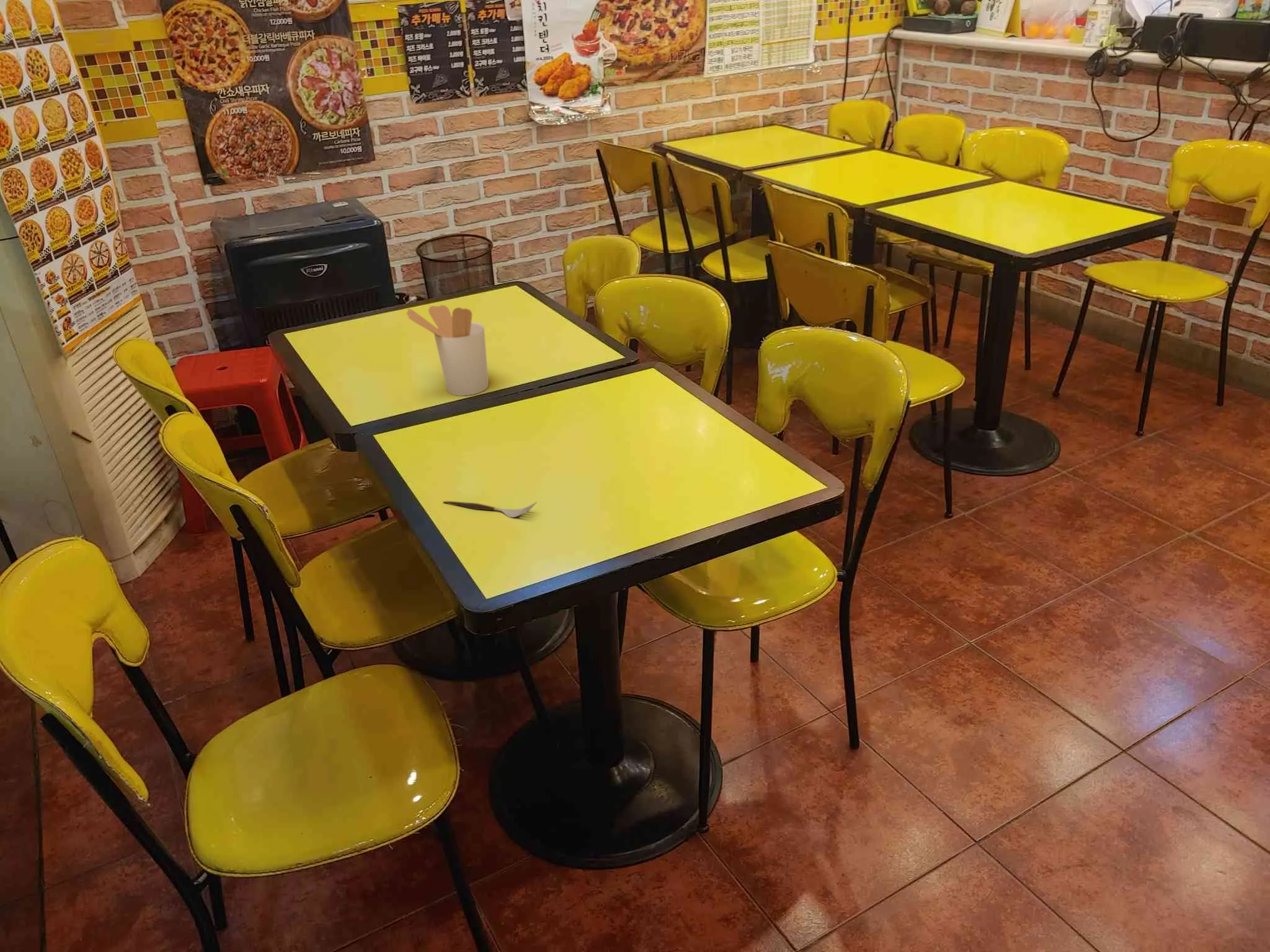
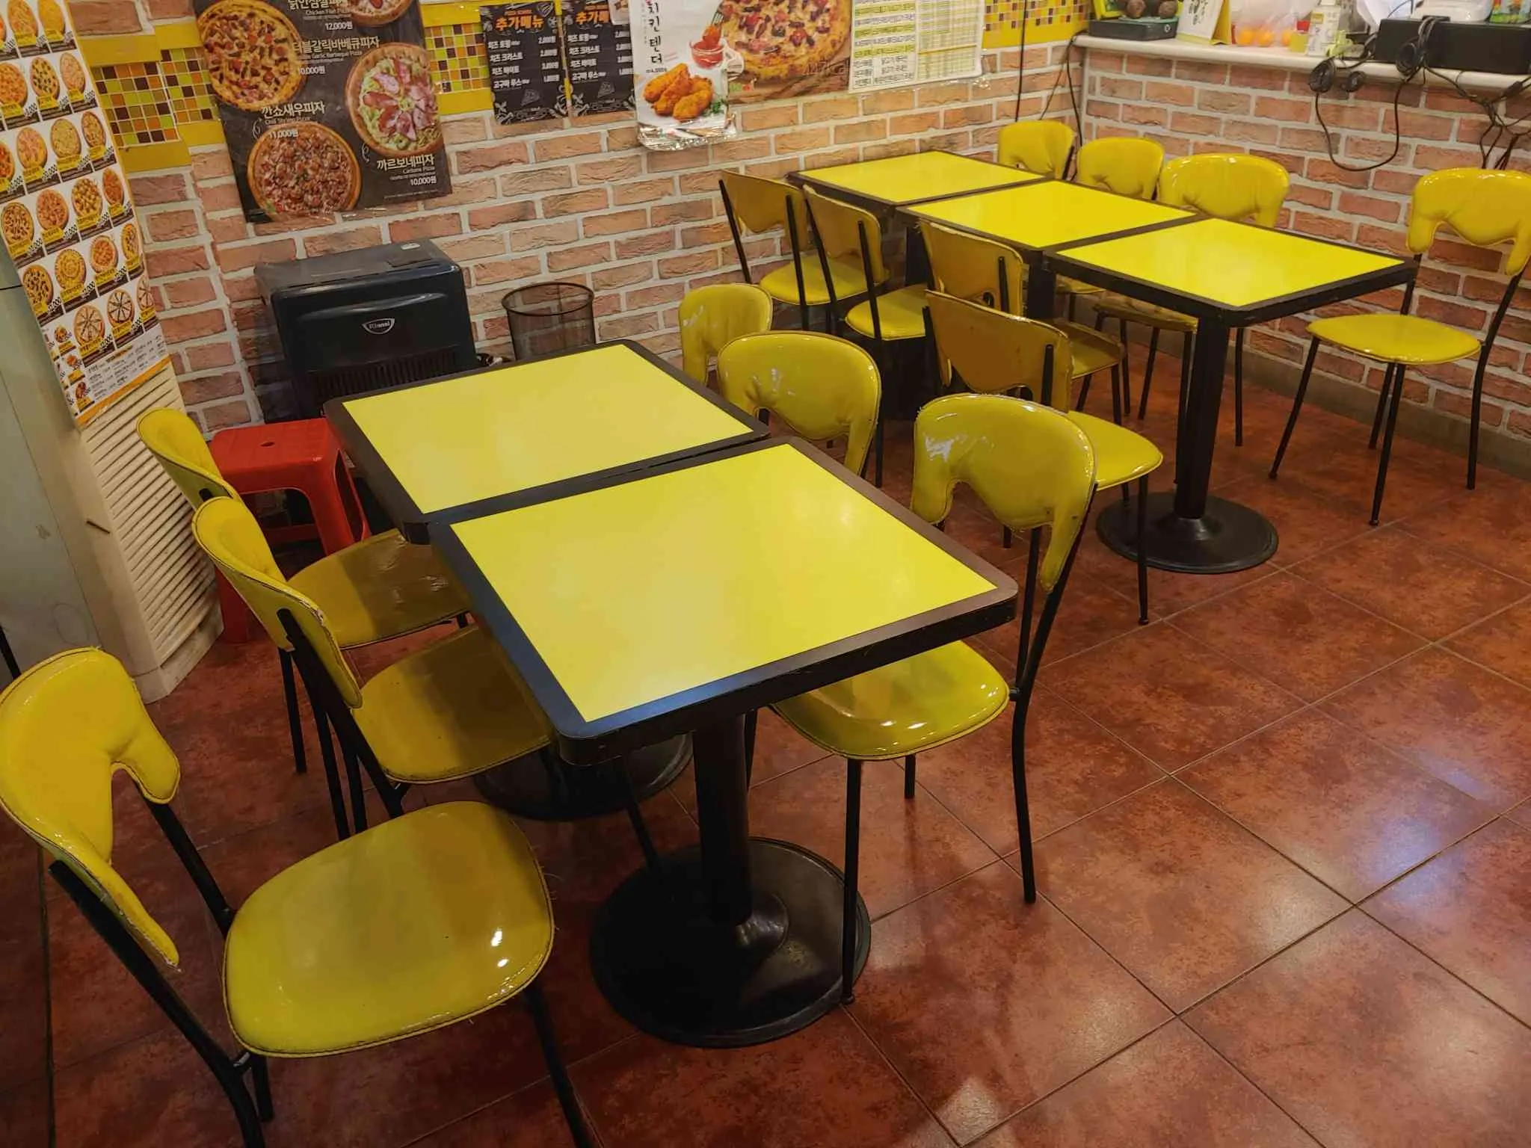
- fork (487, 506)
- utensil holder (448, 348)
